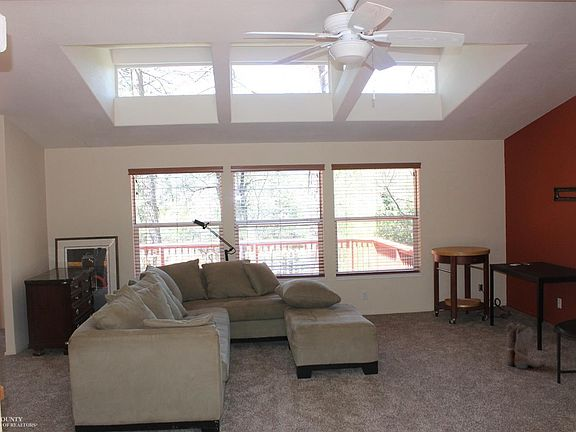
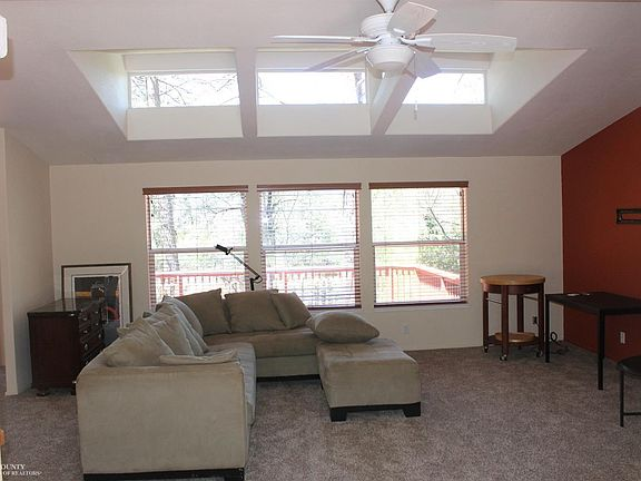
- boots (524, 343)
